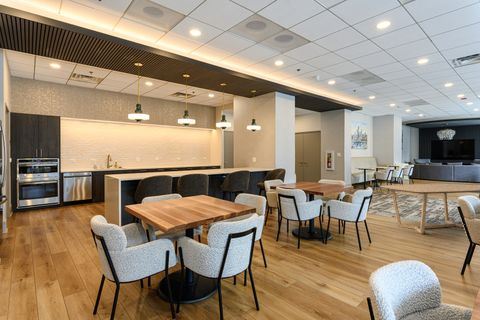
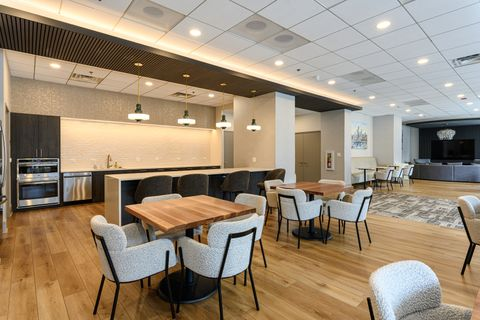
- dining table (444, 207)
